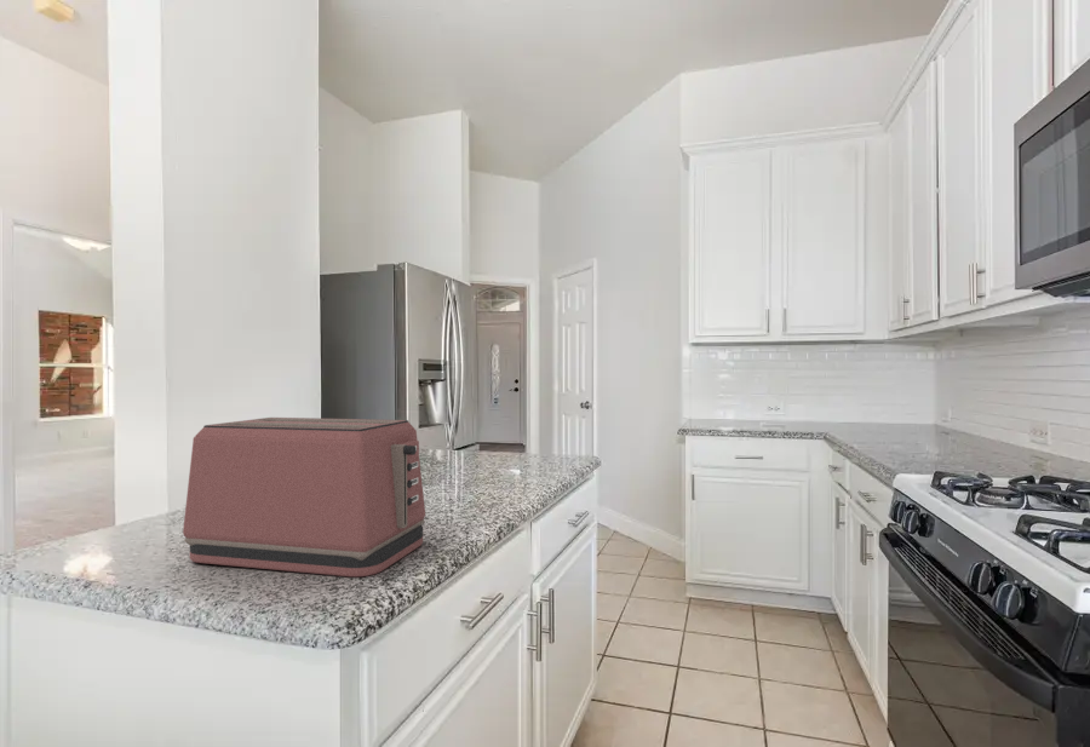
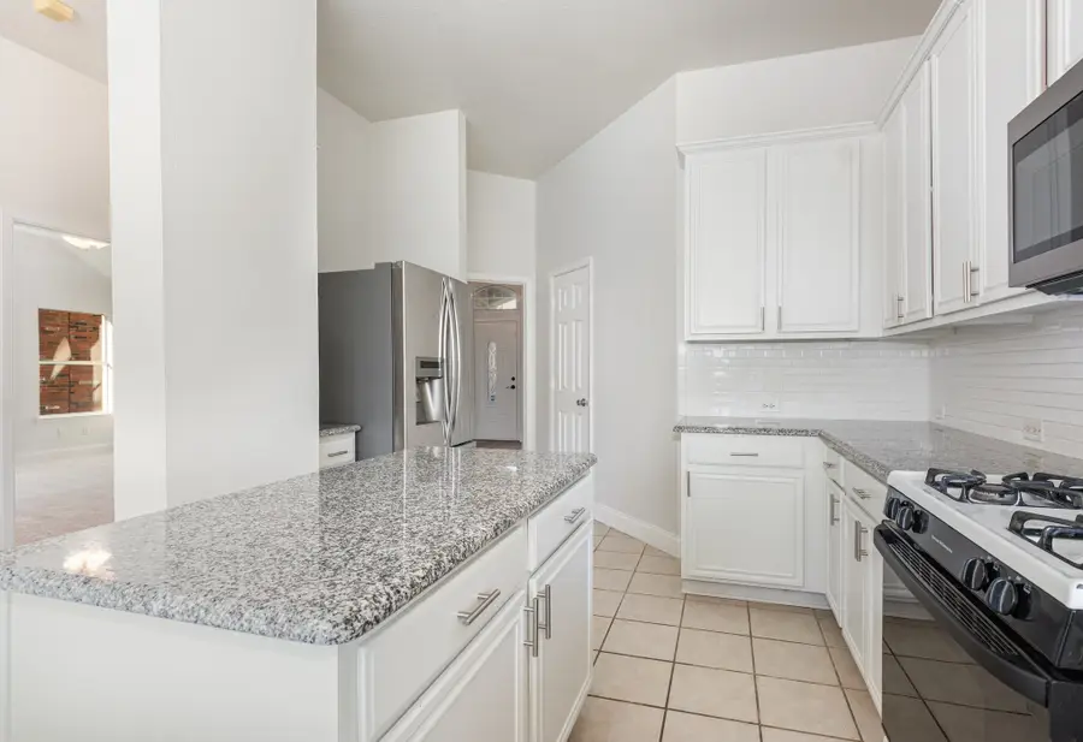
- toaster (316, 487)
